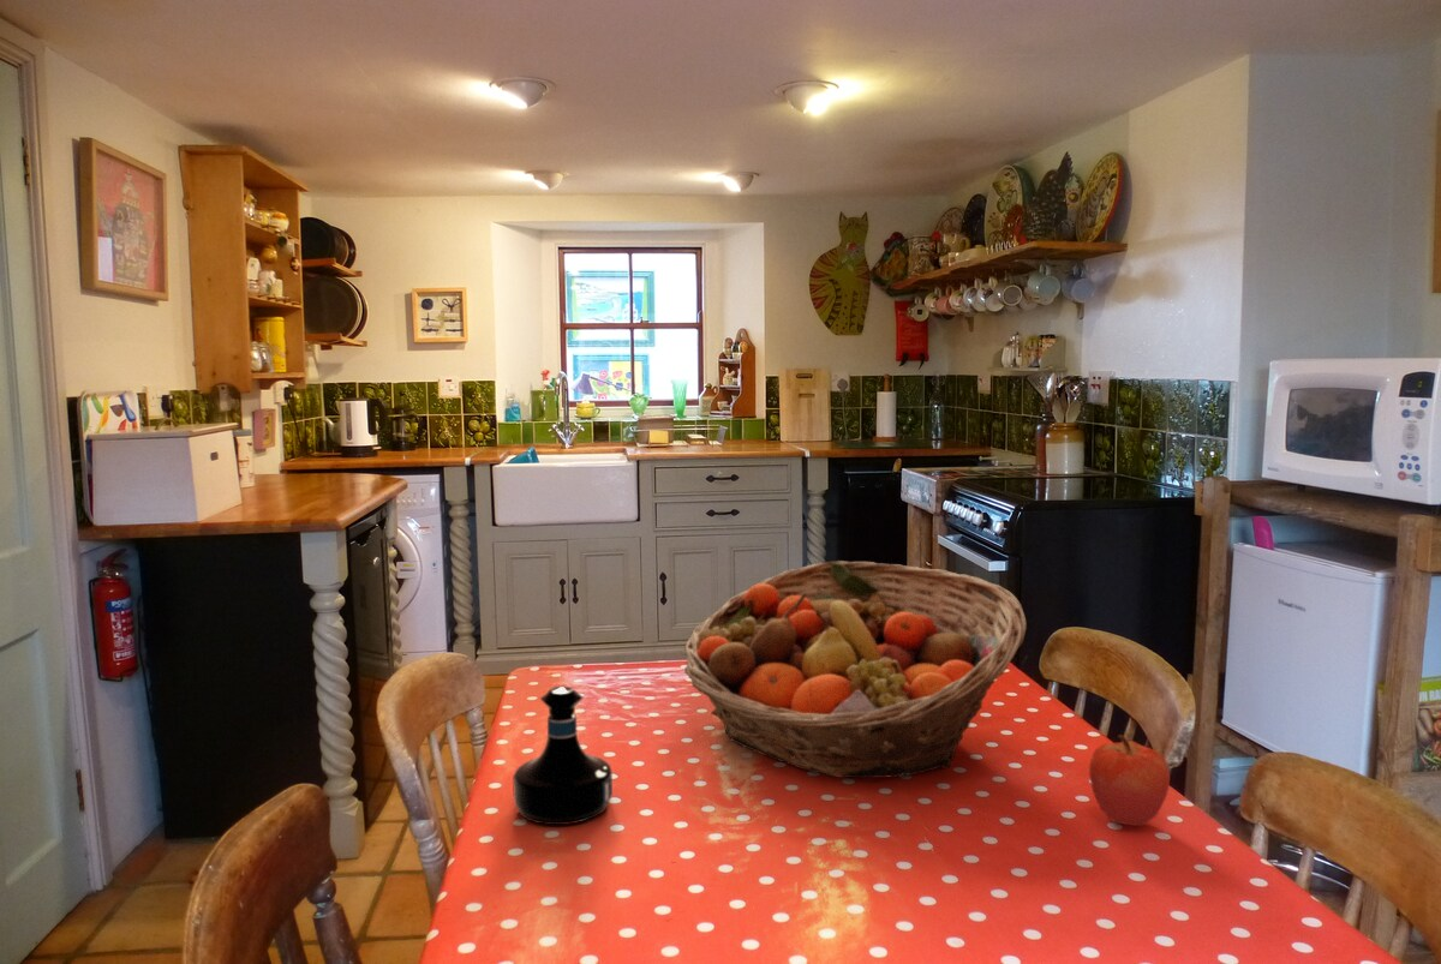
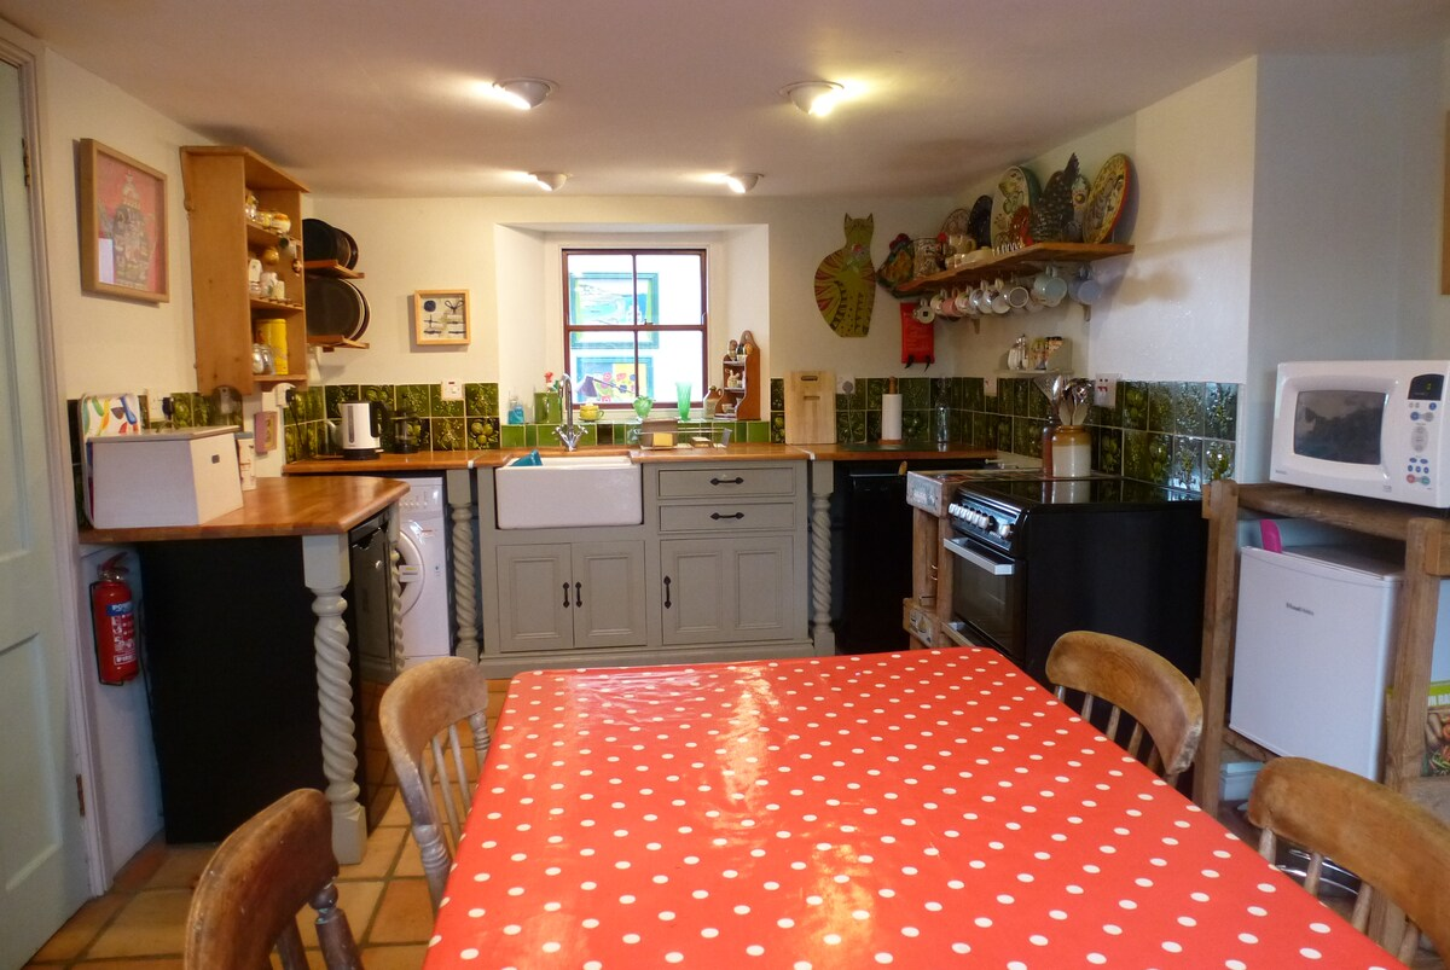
- apple (1128, 777)
- fruit basket (847, 658)
- tequila bottle (562, 748)
